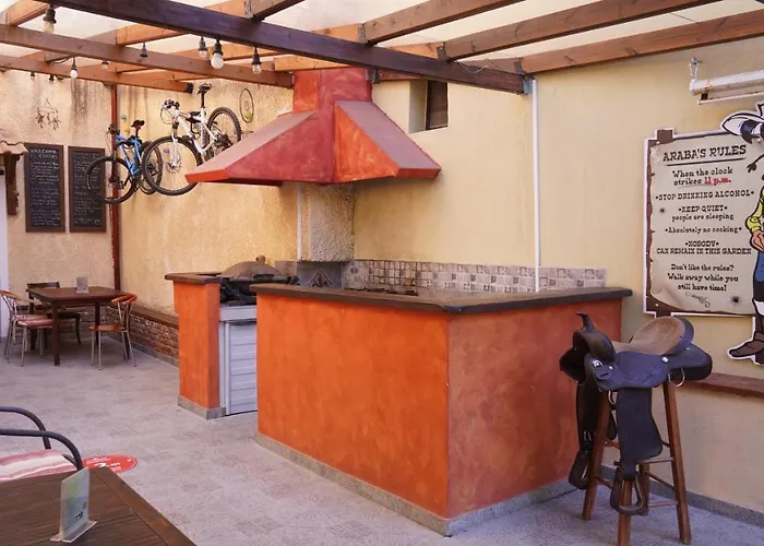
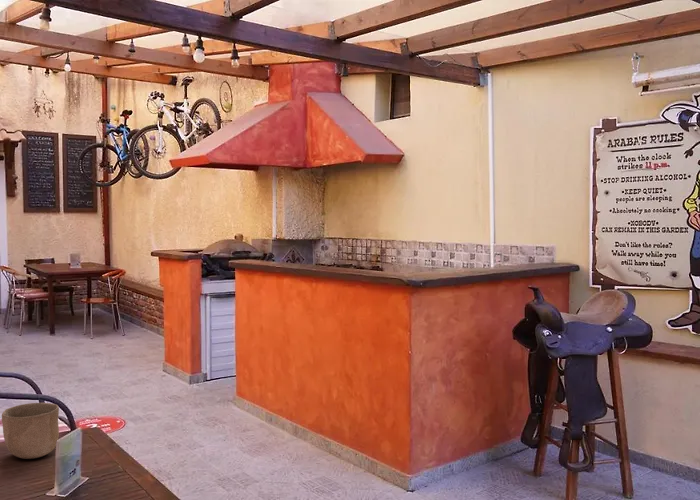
+ bowl (31, 432)
